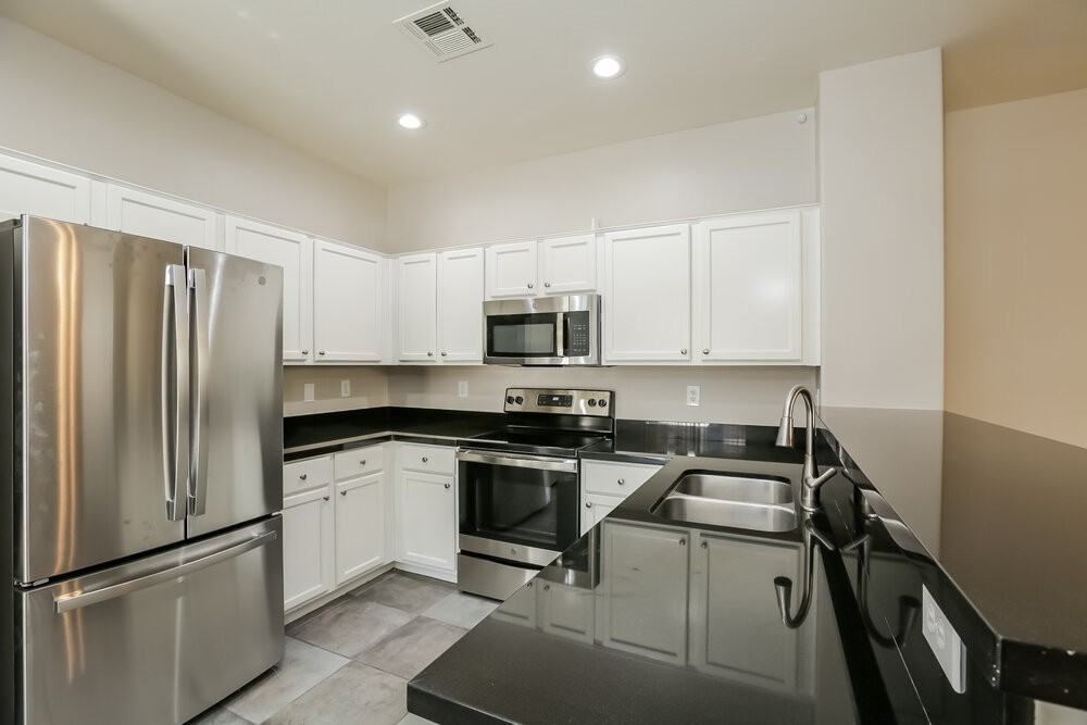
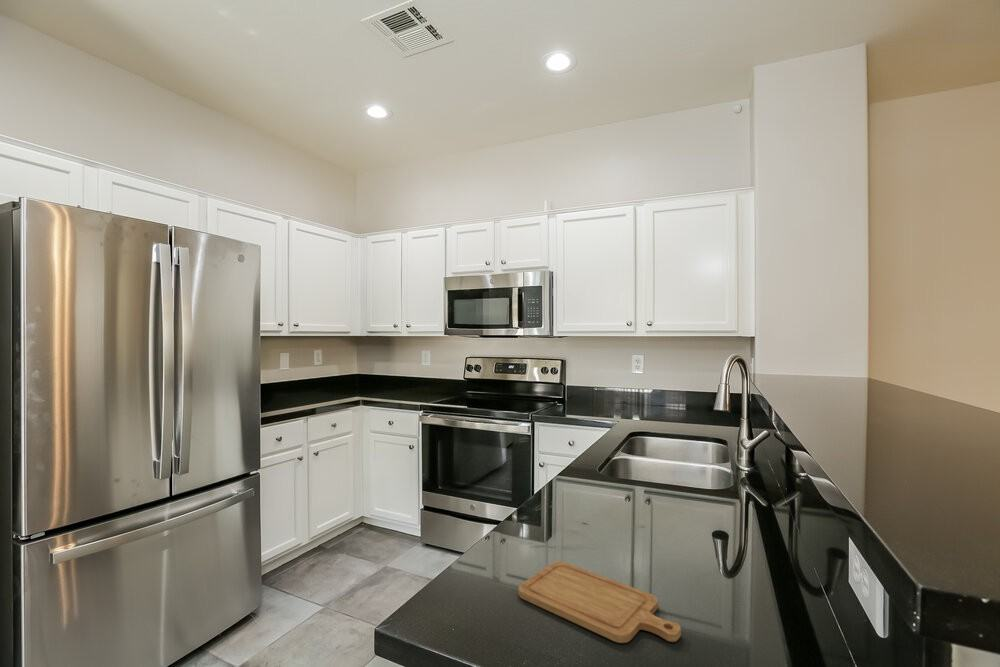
+ chopping board (600, 602)
